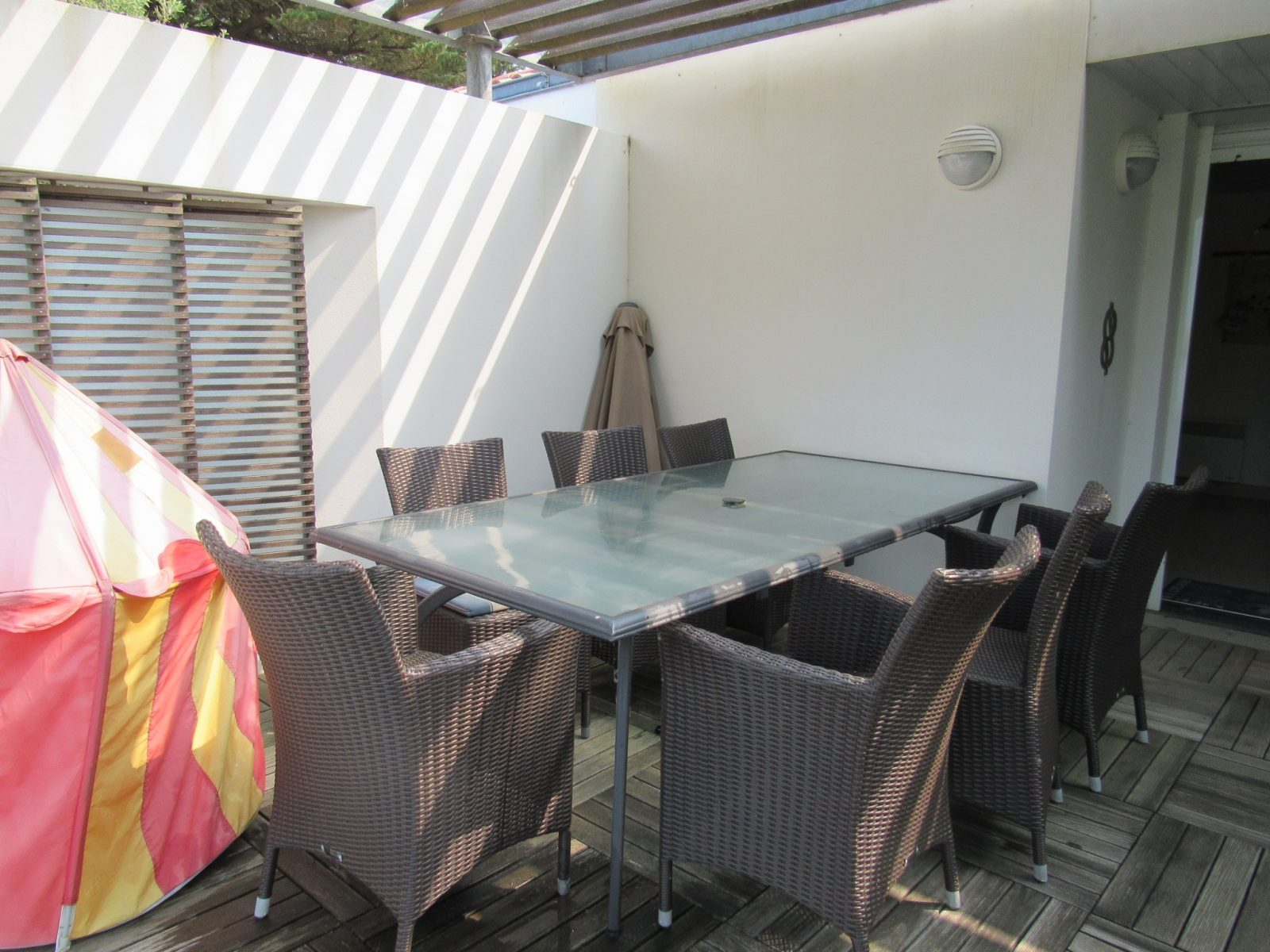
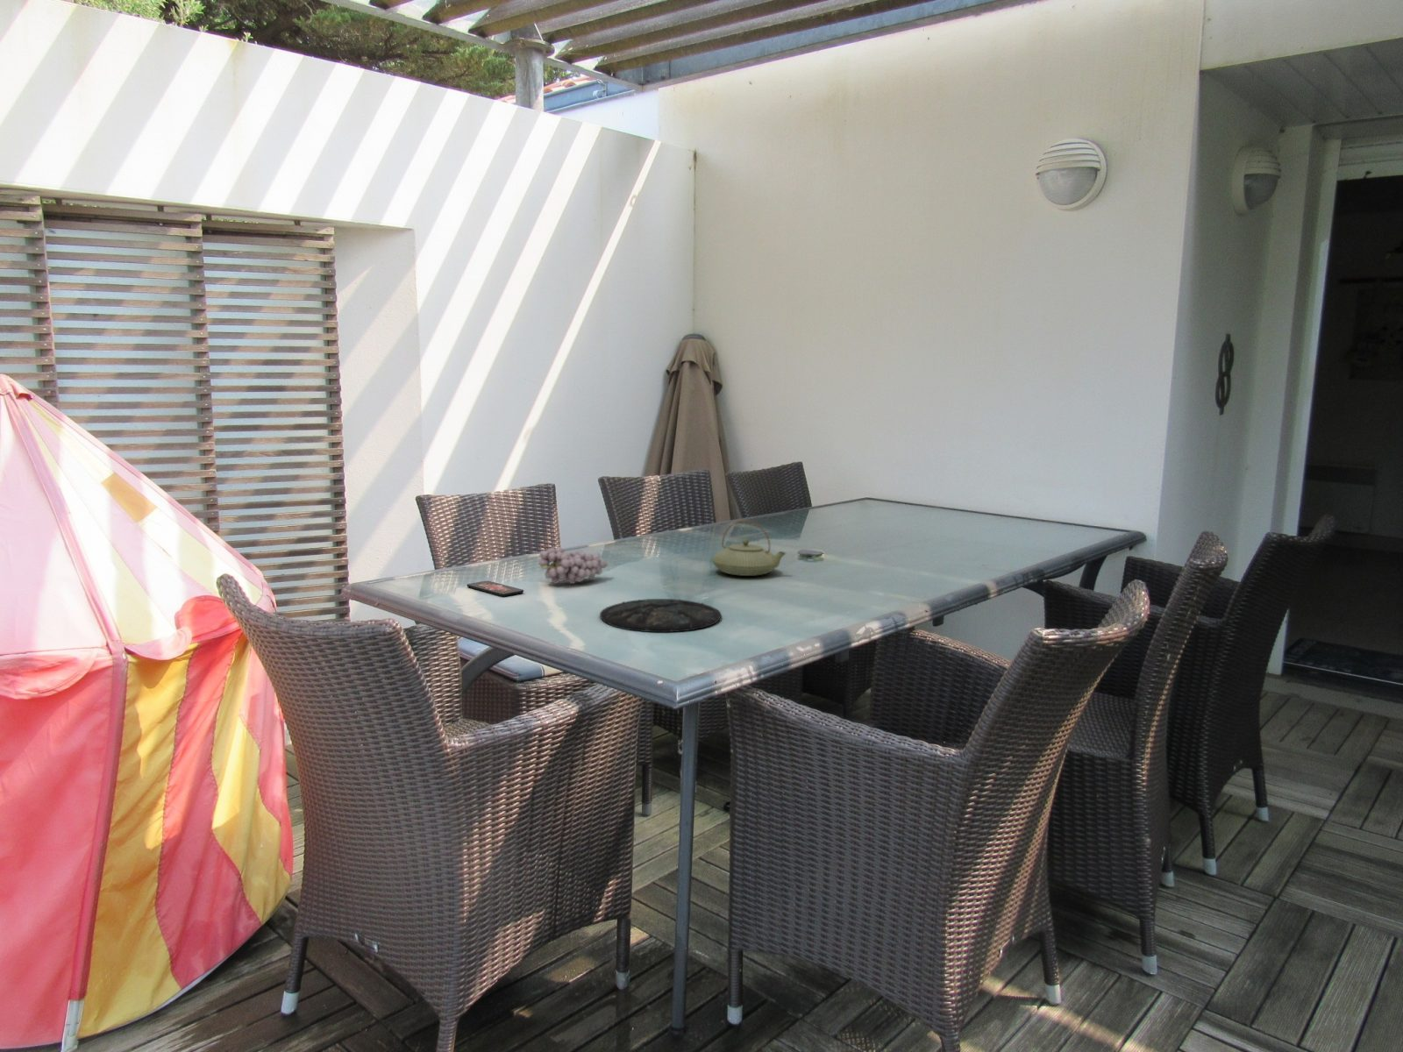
+ plate (661, 608)
+ fruit (576, 564)
+ smartphone (495, 588)
+ teapot (750, 546)
